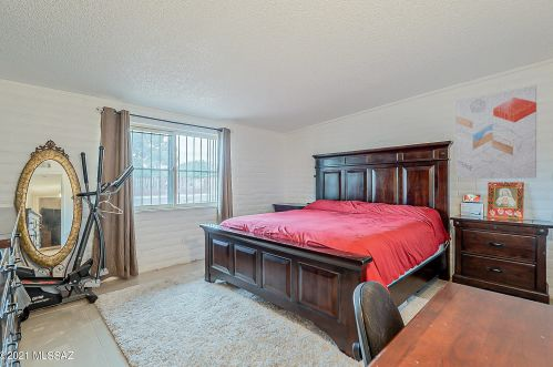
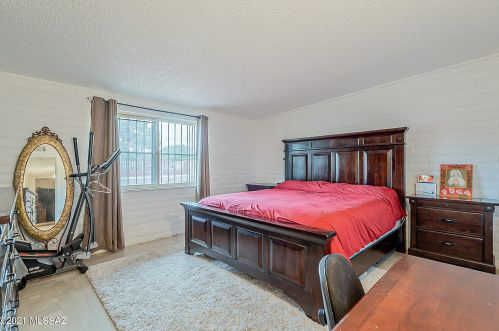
- wall art (492, 136)
